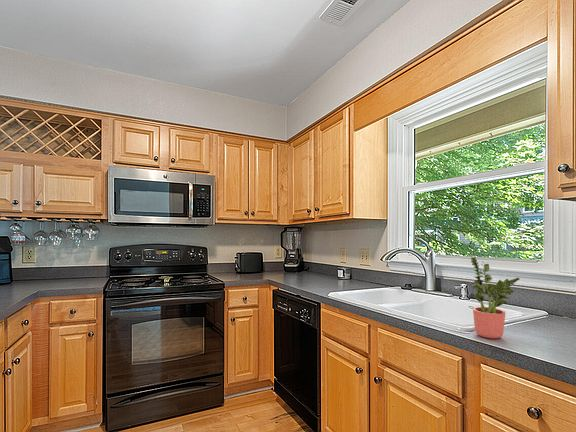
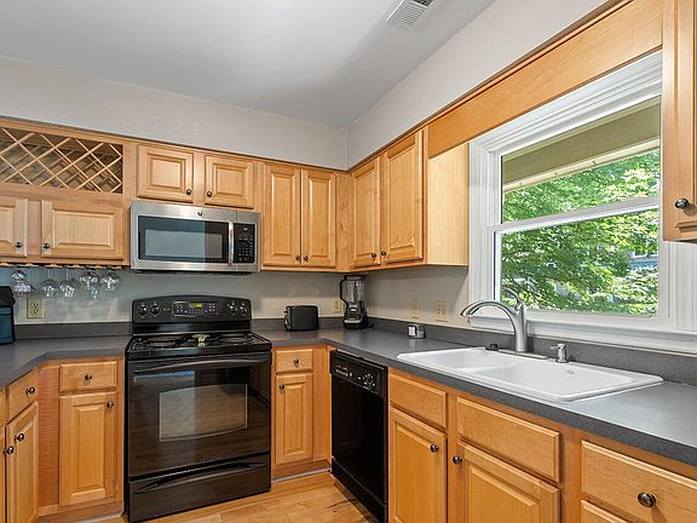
- potted plant (502, 297)
